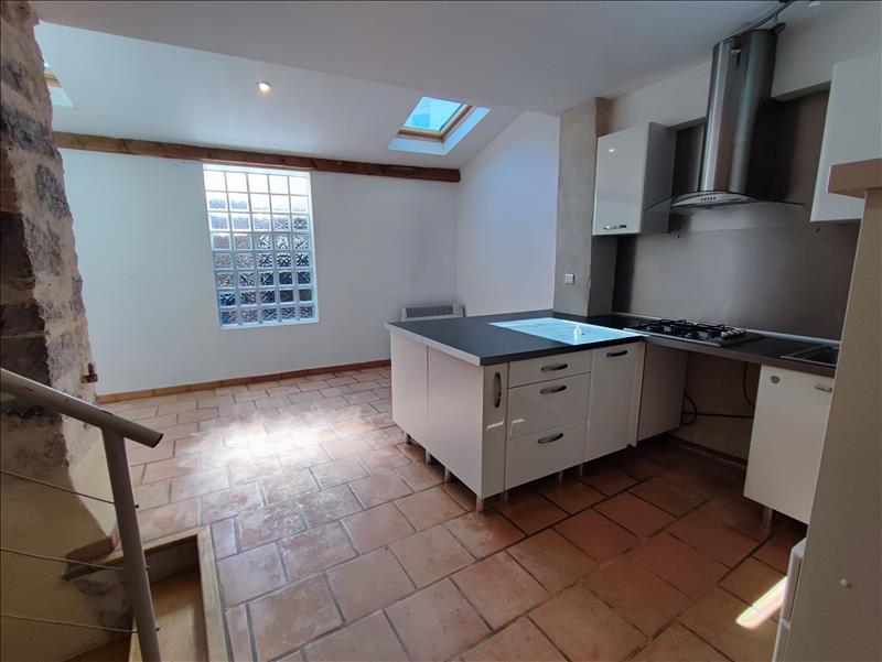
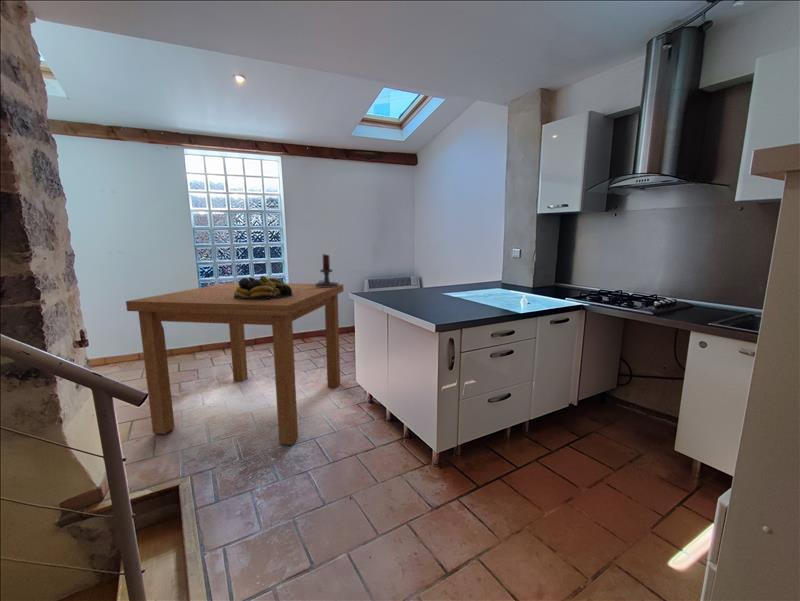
+ candle holder (325, 270)
+ dining table (245, 349)
+ fruit bowl (263, 285)
